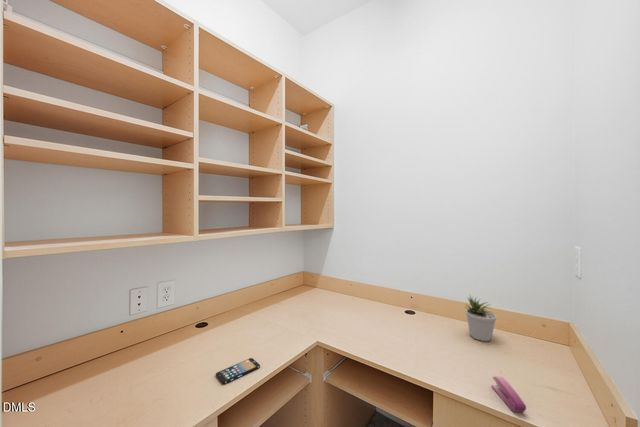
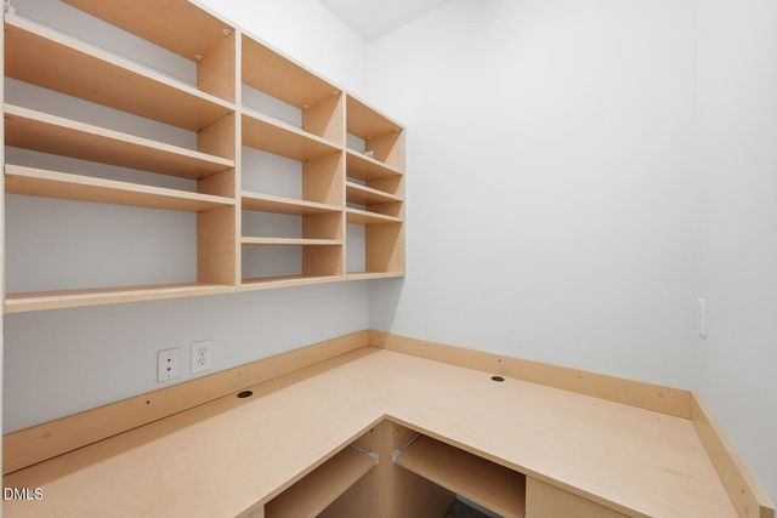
- smartphone (238, 370)
- potted plant (479, 316)
- stapler (507, 392)
